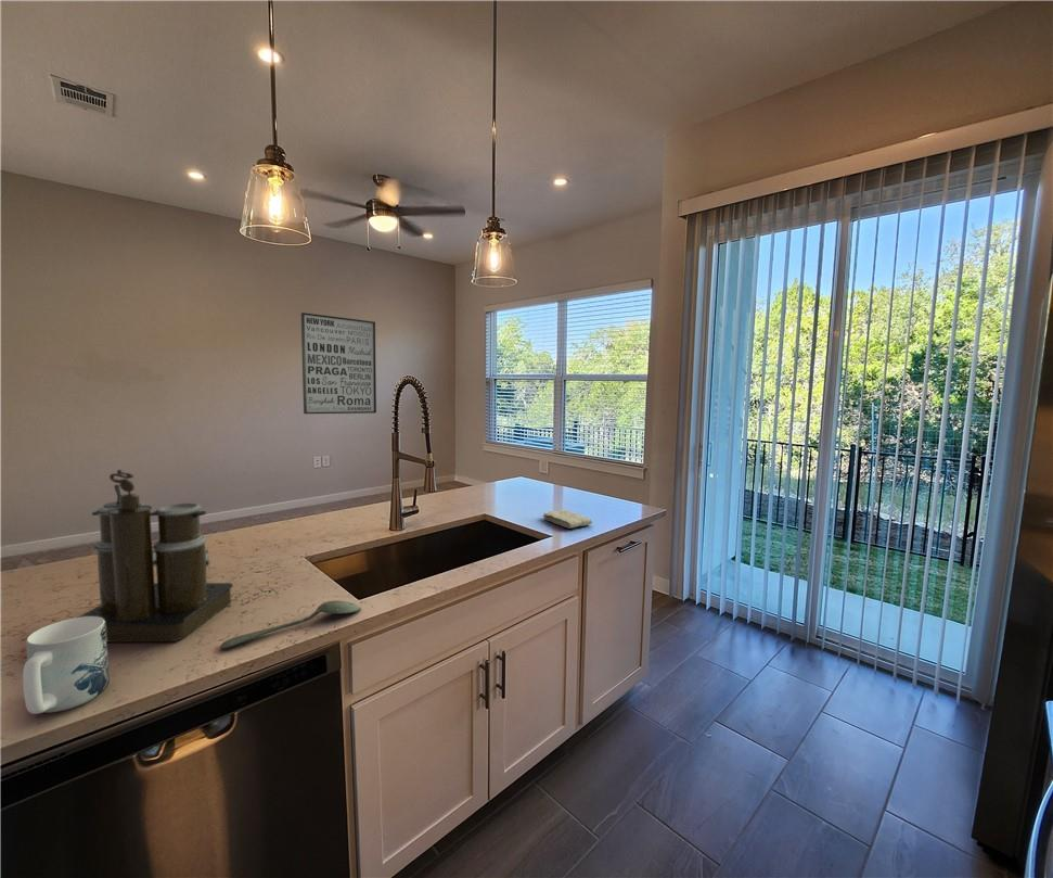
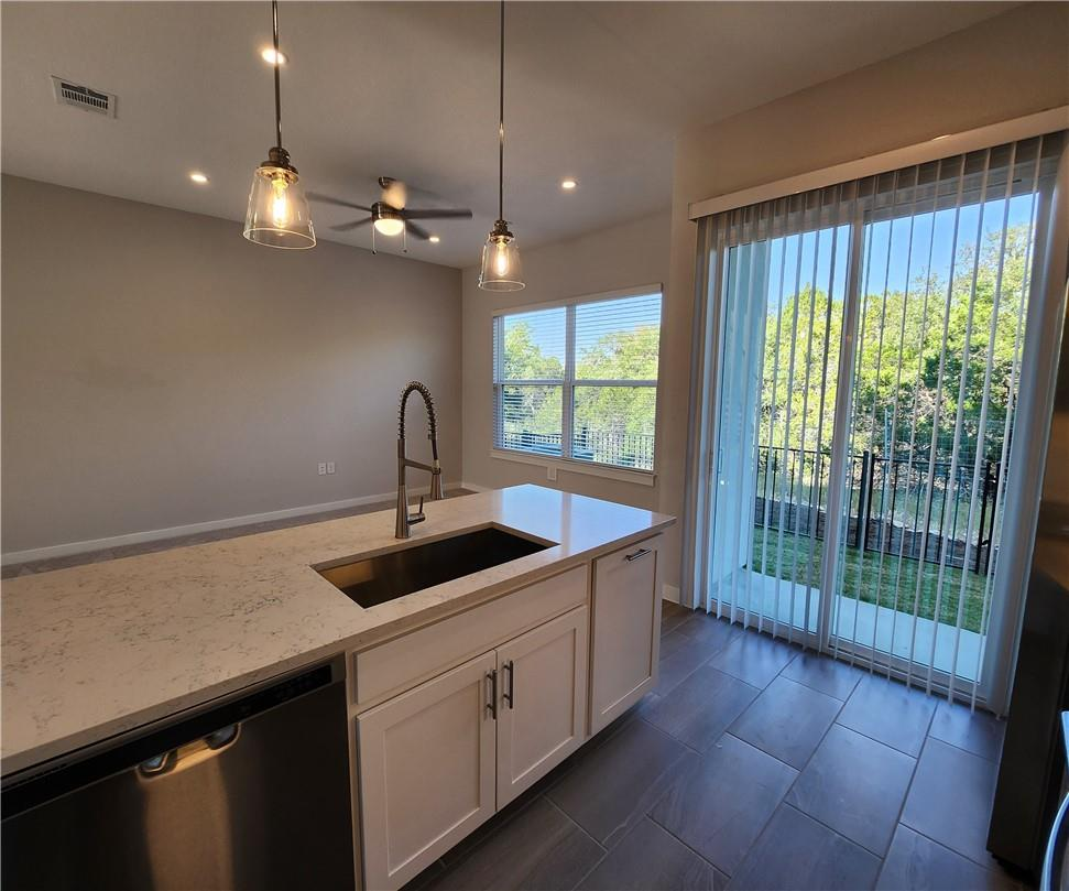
- coffee maker (155, 543)
- washcloth (566, 518)
- wall art (341, 366)
- mug (67, 666)
- spoon (298, 620)
